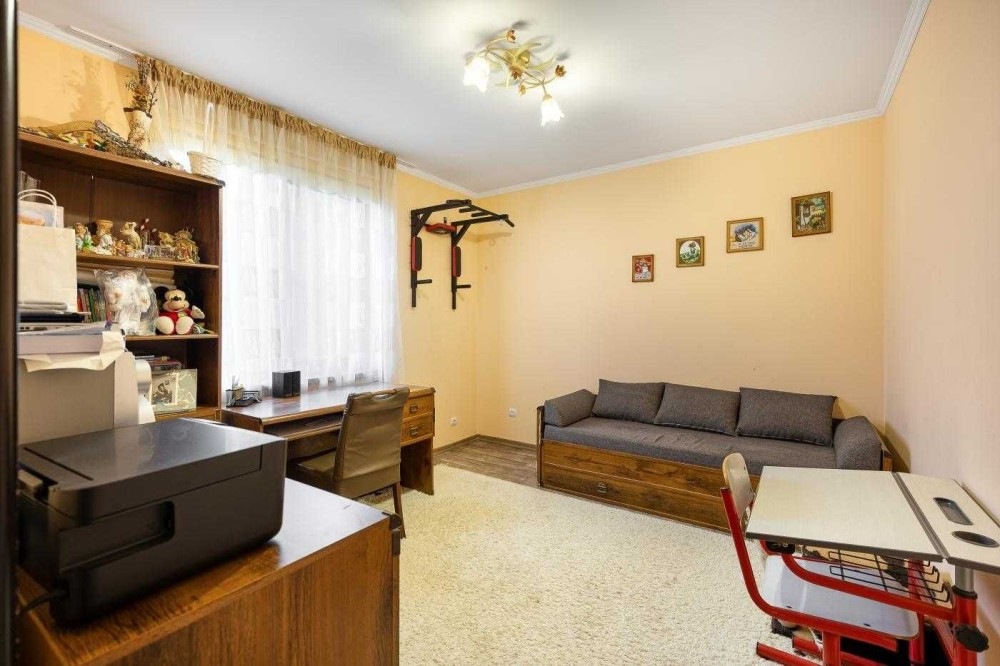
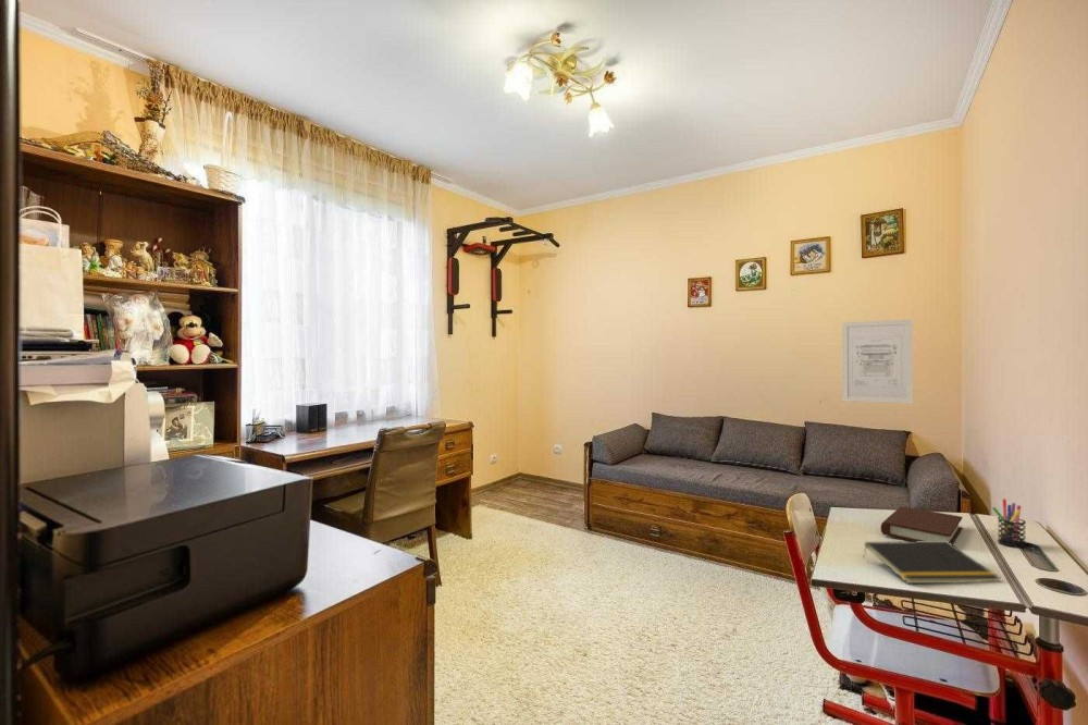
+ notepad (928, 561)
+ wall art (876, 361)
+ pen holder (1007, 521)
+ book (922, 525)
